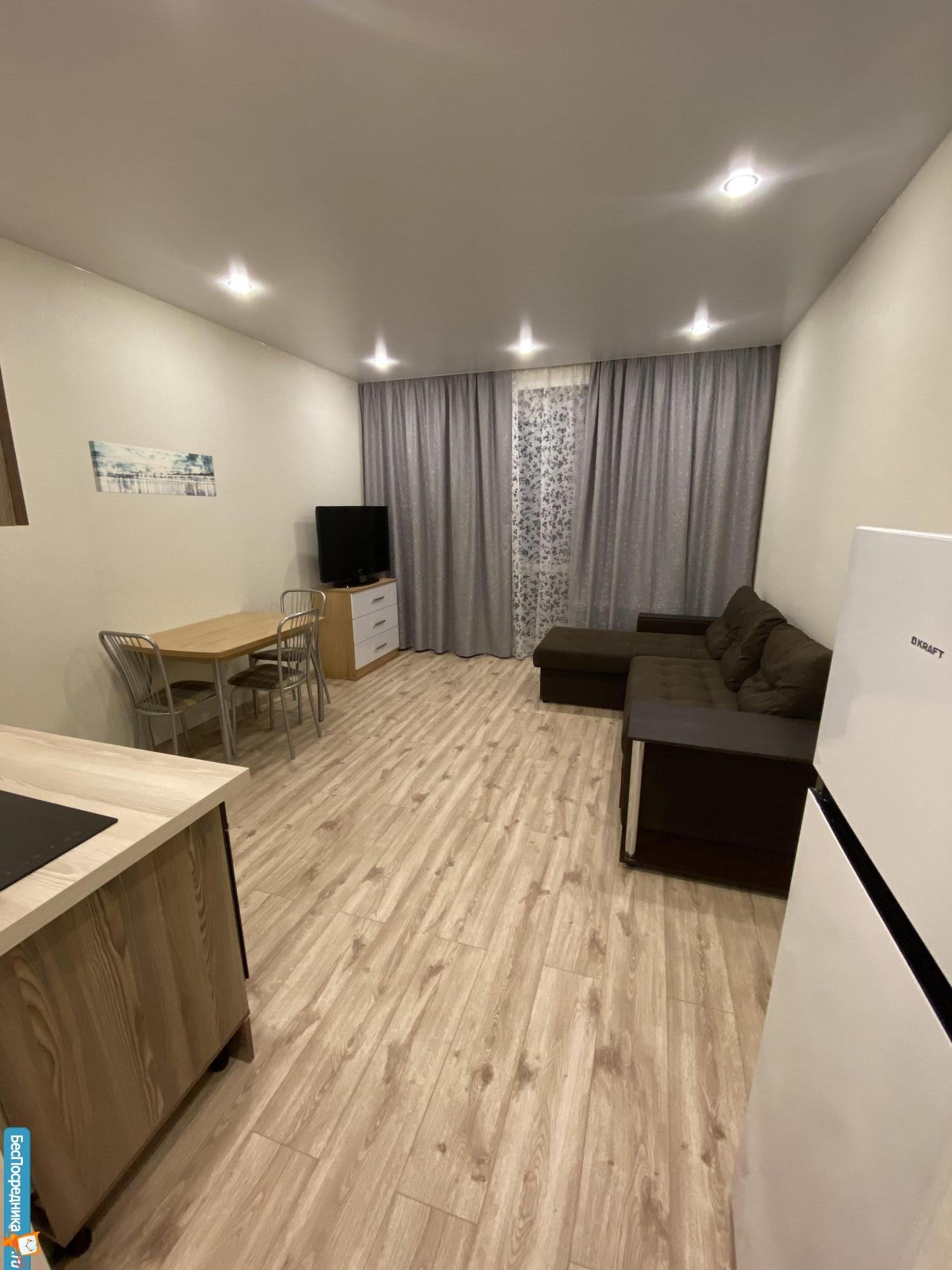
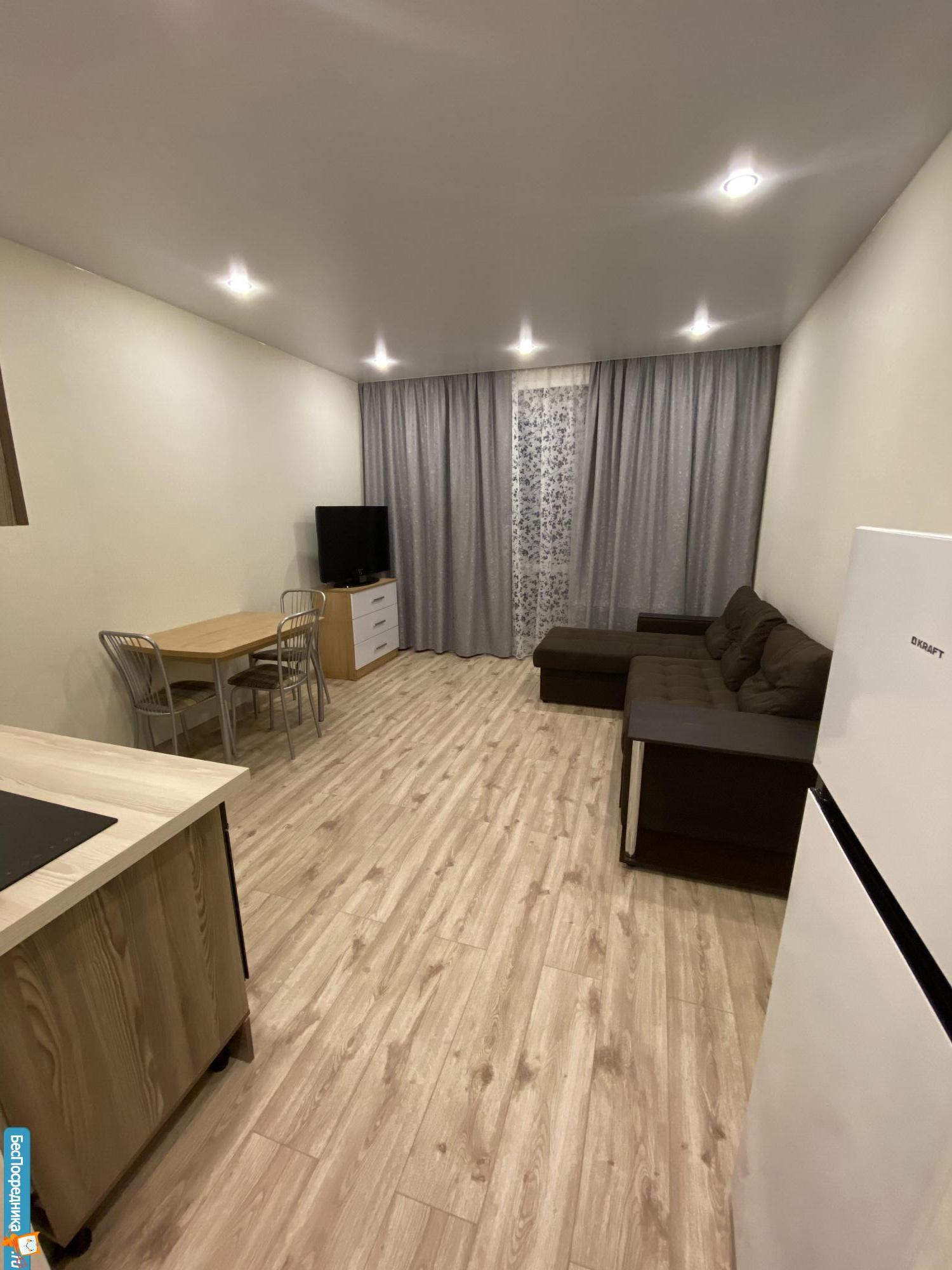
- wall art (160, 472)
